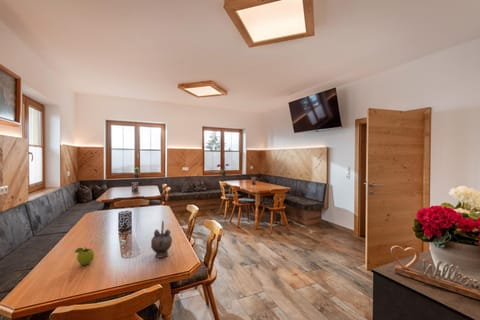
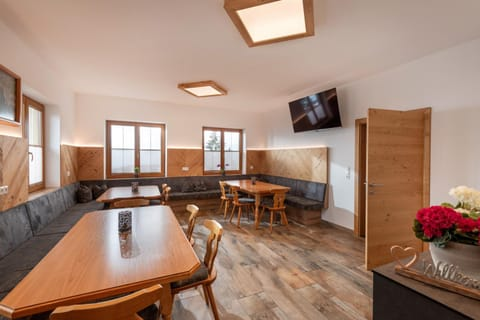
- teapot (161, 238)
- fruit (84, 255)
